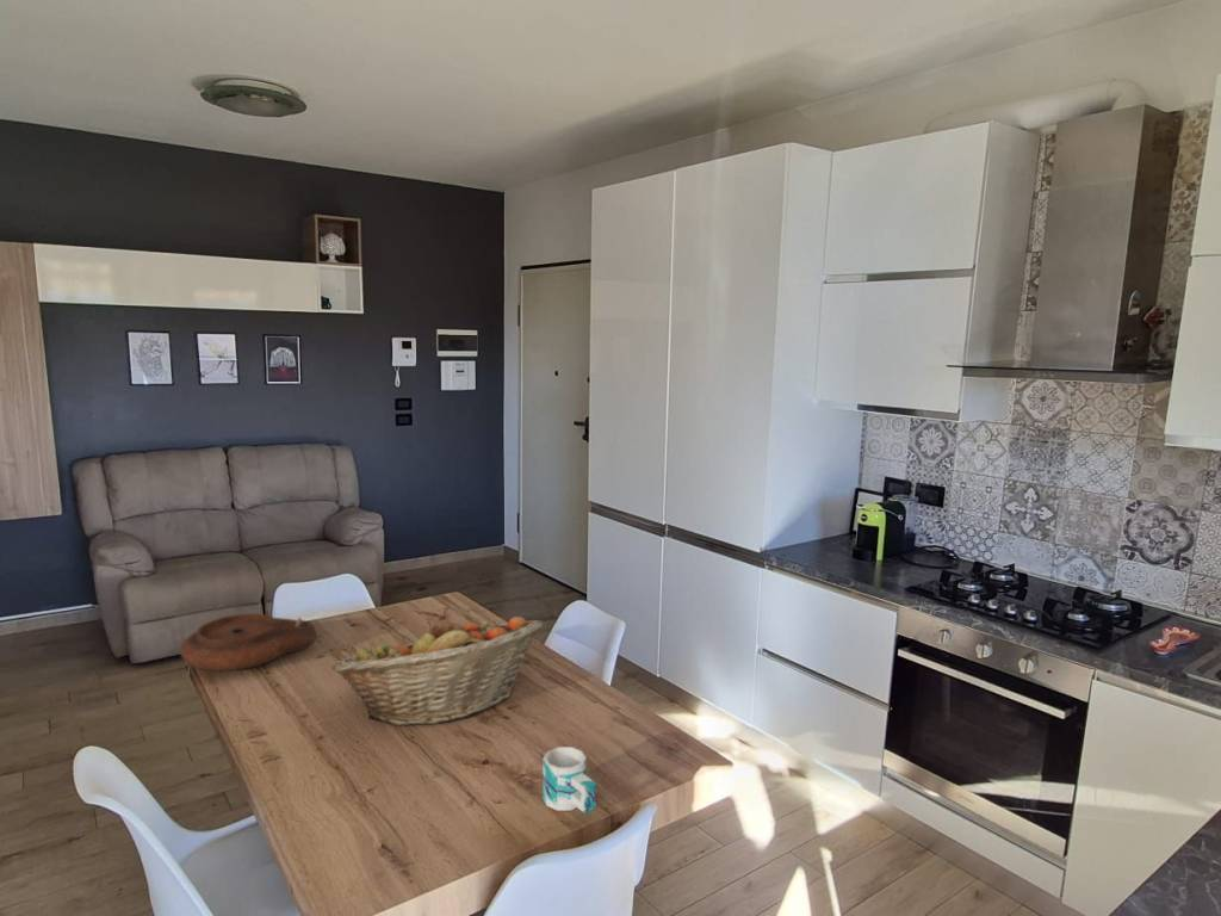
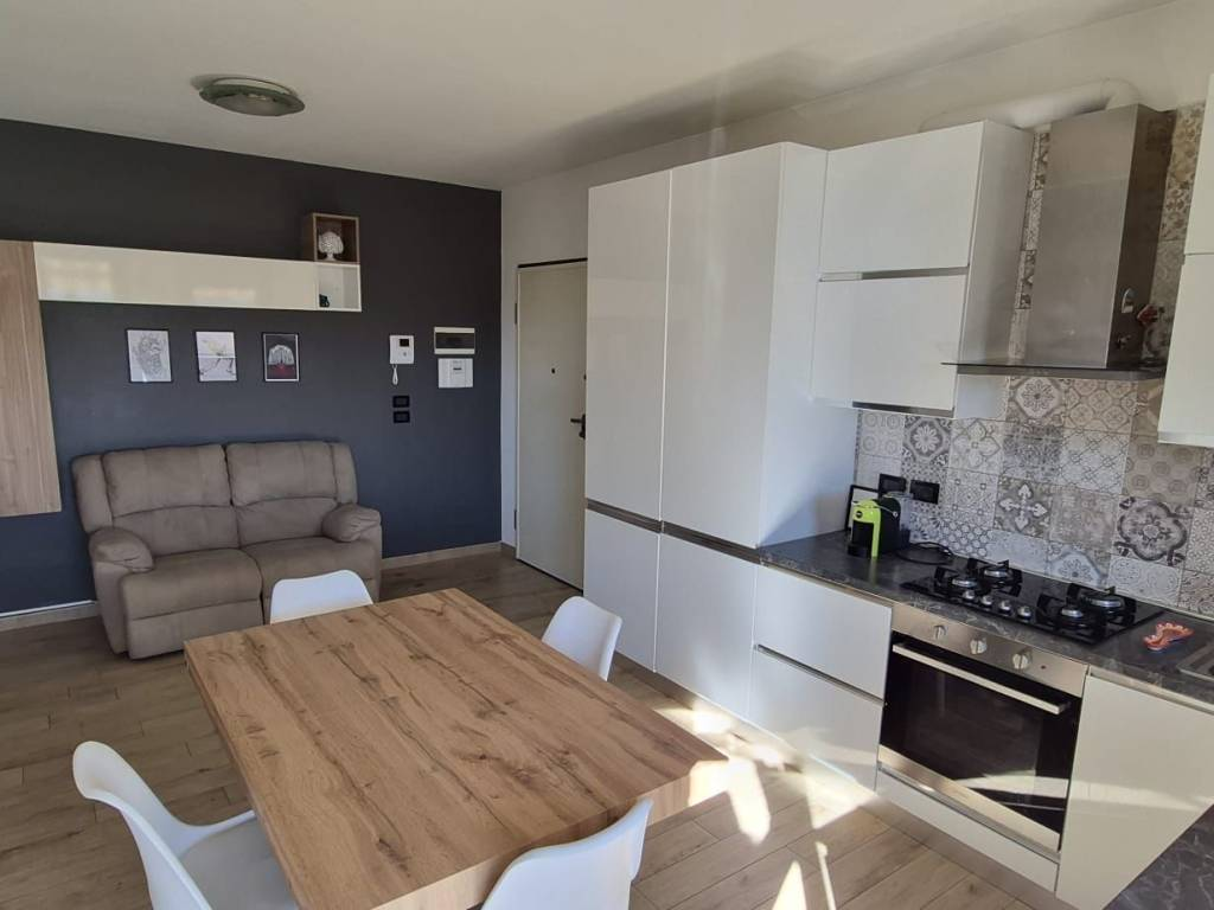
- mug (570, 782)
- fruit basket (442, 660)
- plate (244, 642)
